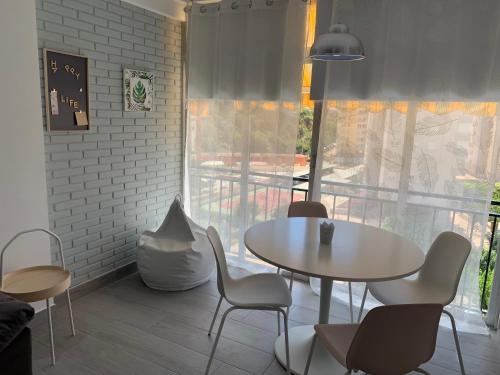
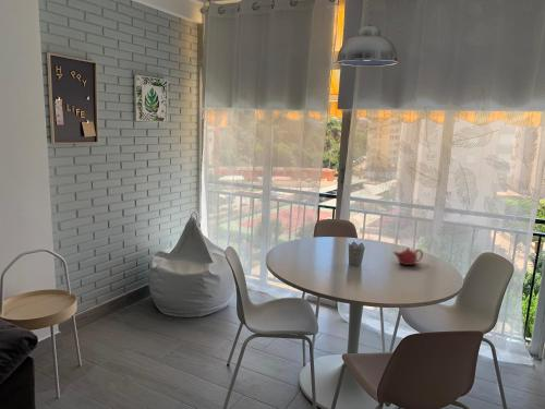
+ teapot (408, 255)
